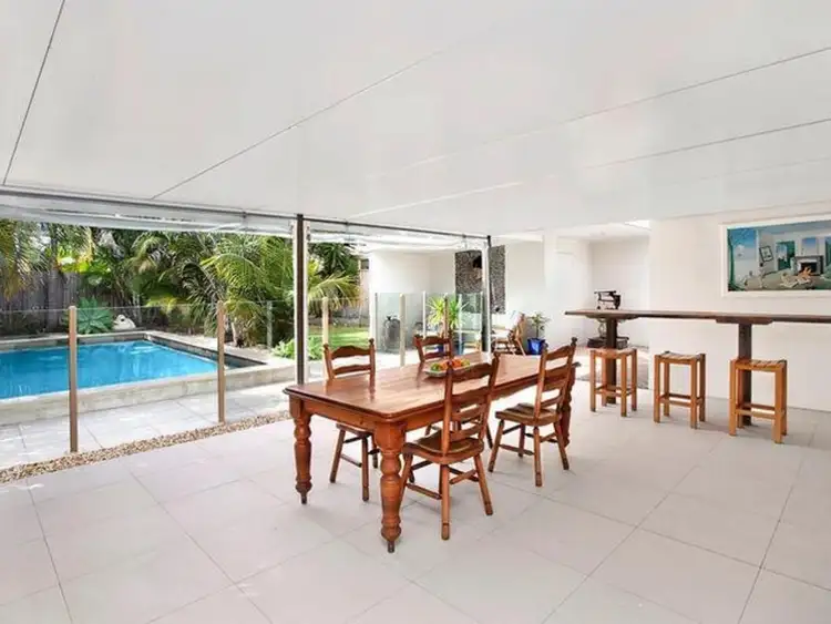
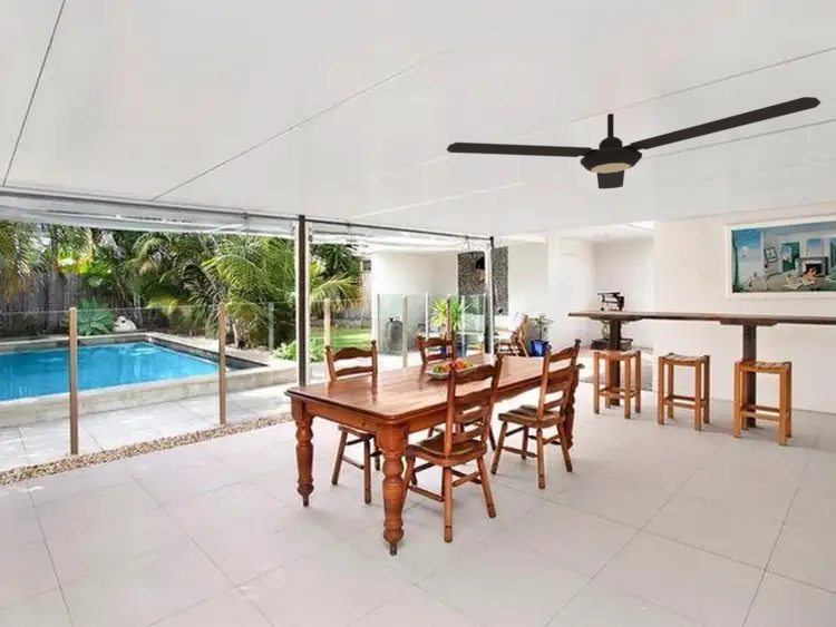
+ ceiling fan (610, 151)
